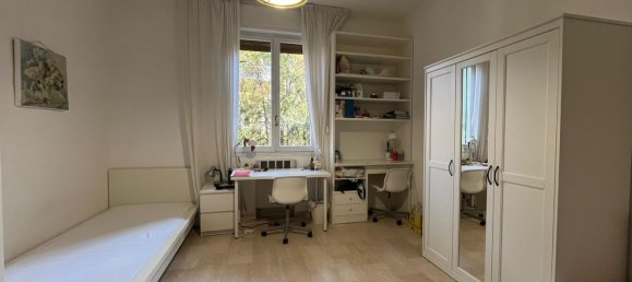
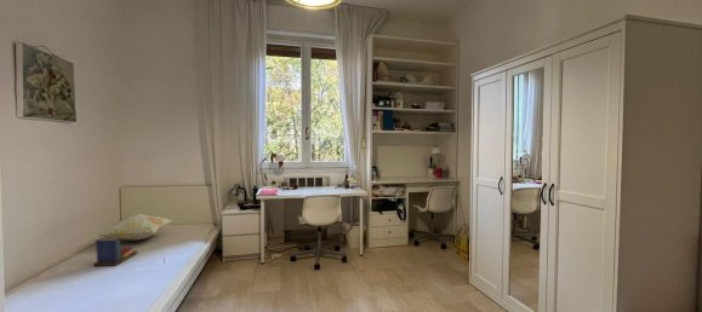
+ book (116, 247)
+ decorative pillow (138, 226)
